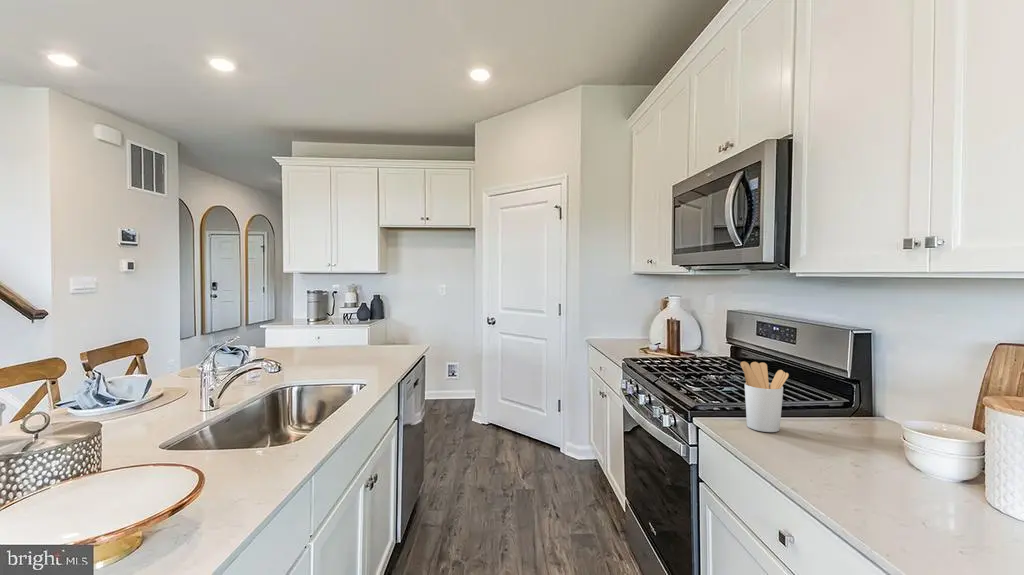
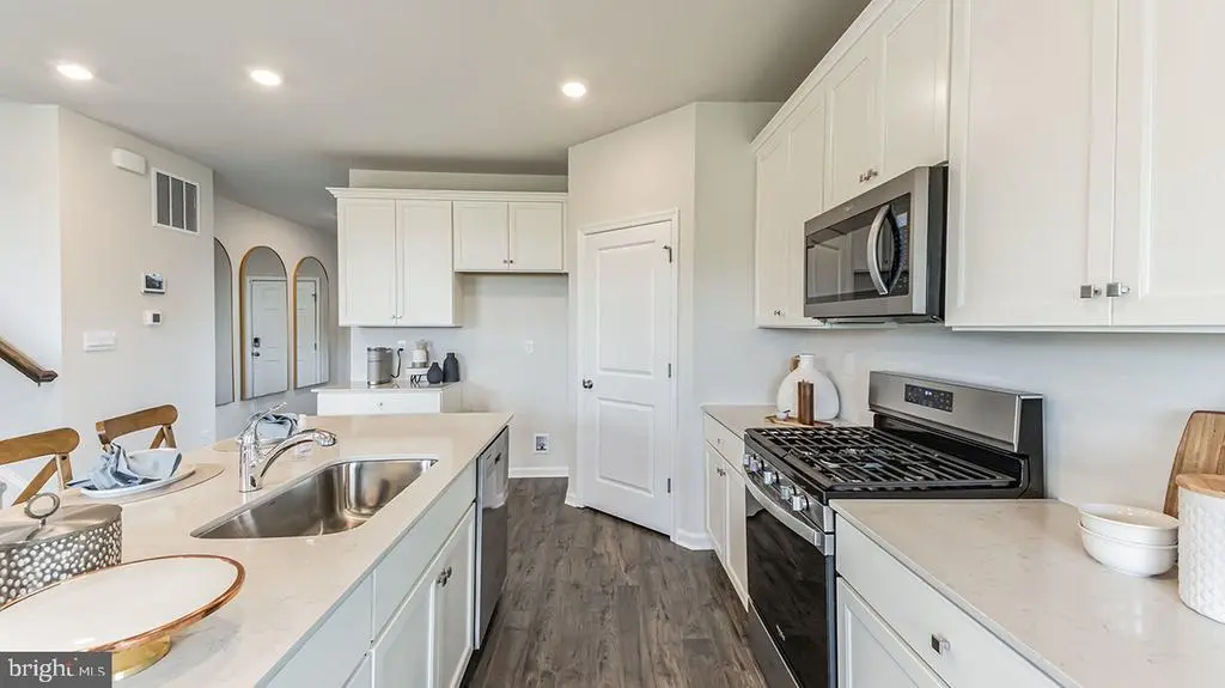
- utensil holder (759, 393)
